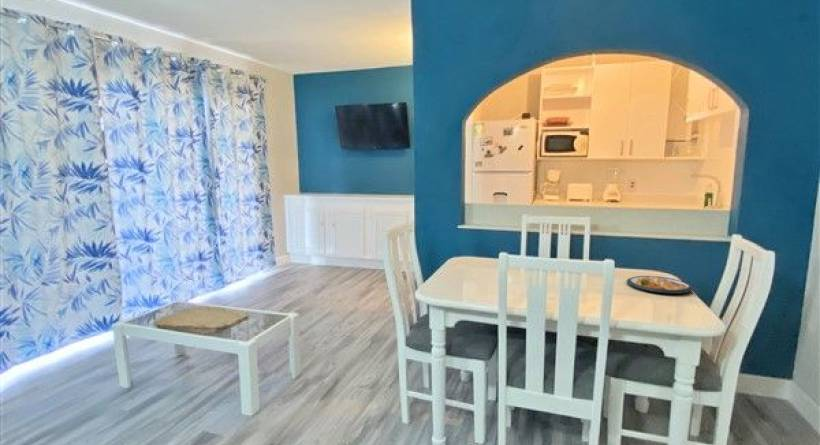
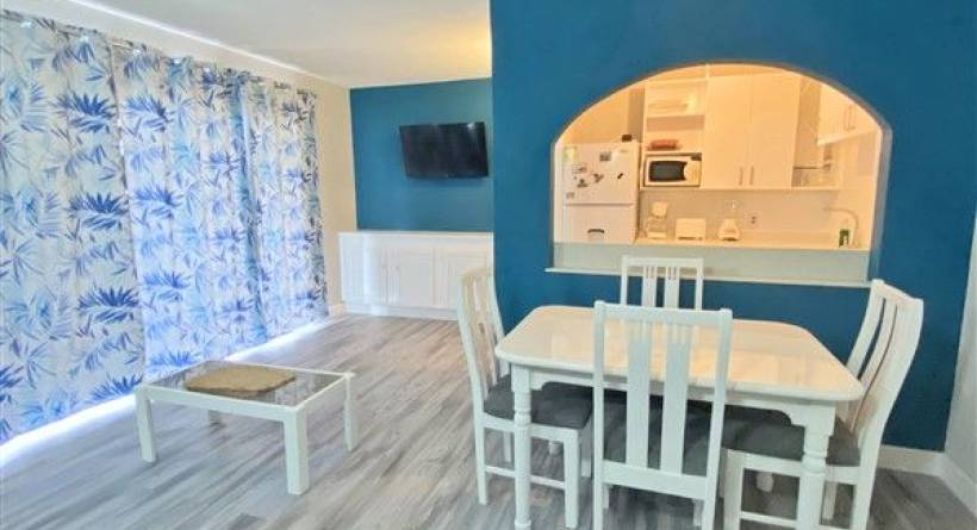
- dish (658, 282)
